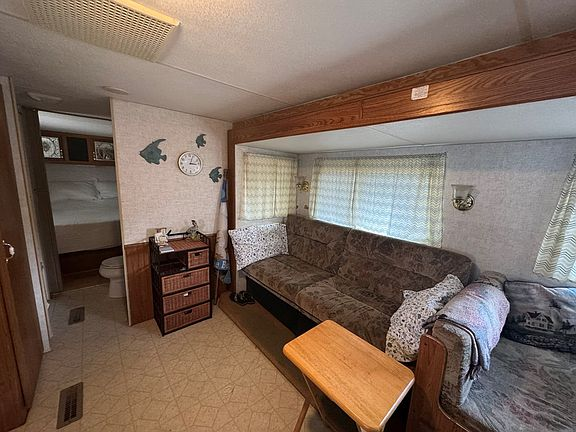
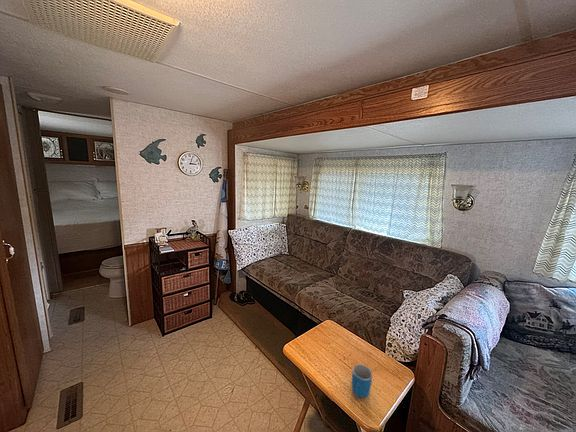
+ mug (360, 383)
